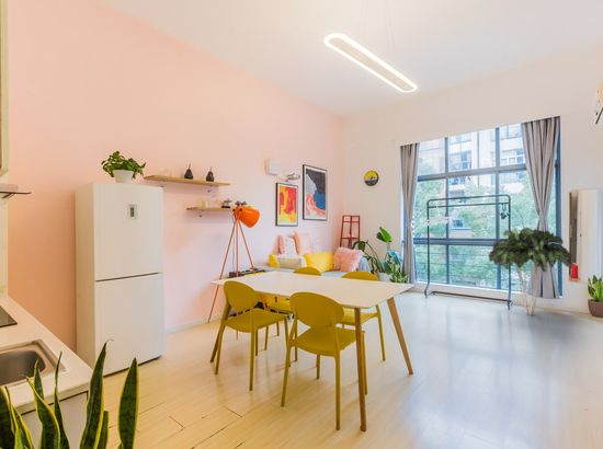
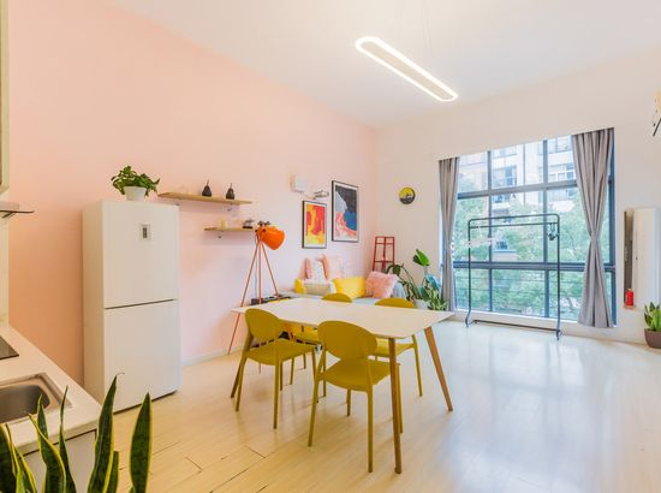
- indoor plant (531, 270)
